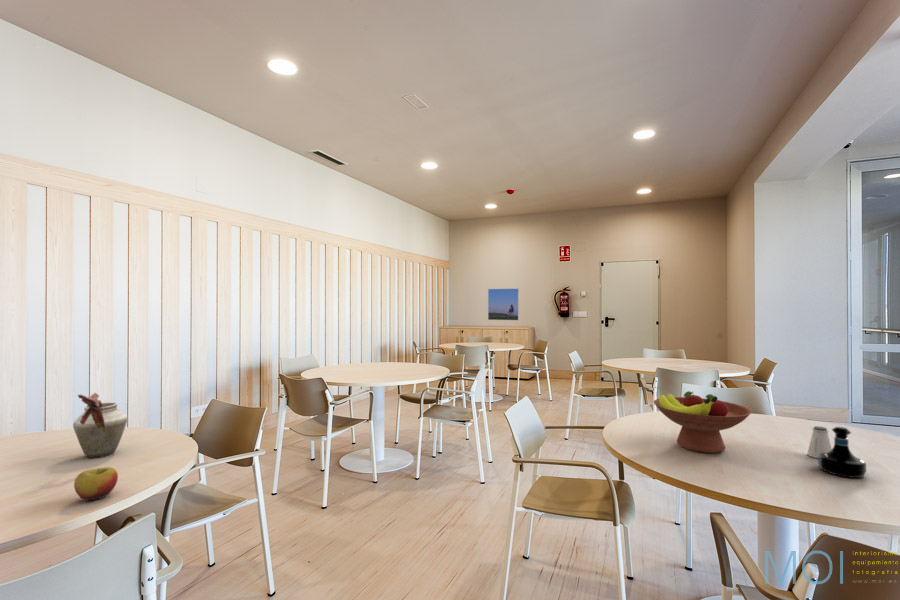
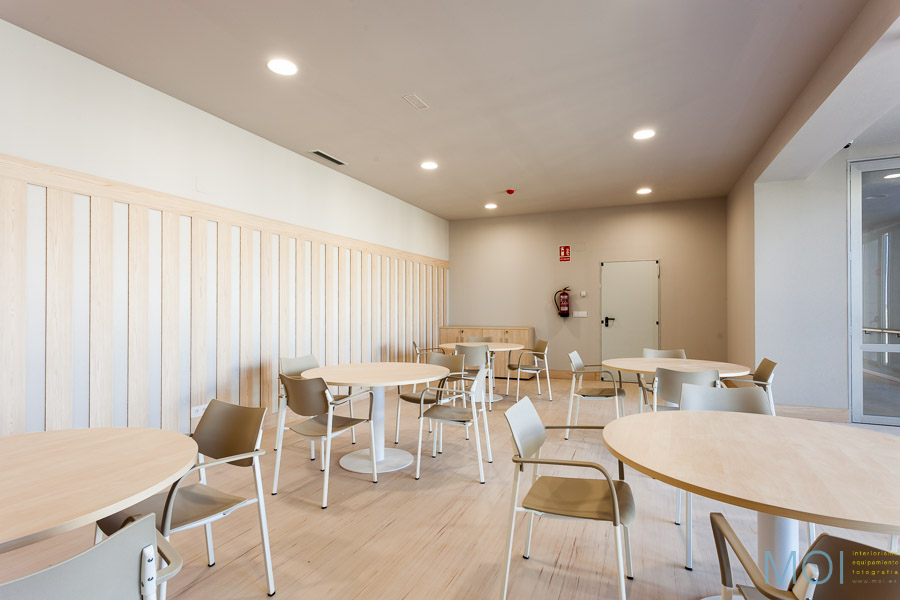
- apple (96, 483)
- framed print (503, 304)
- tequila bottle (841, 449)
- fruit bowl (700, 418)
- vase (99, 422)
- saltshaker (820, 441)
